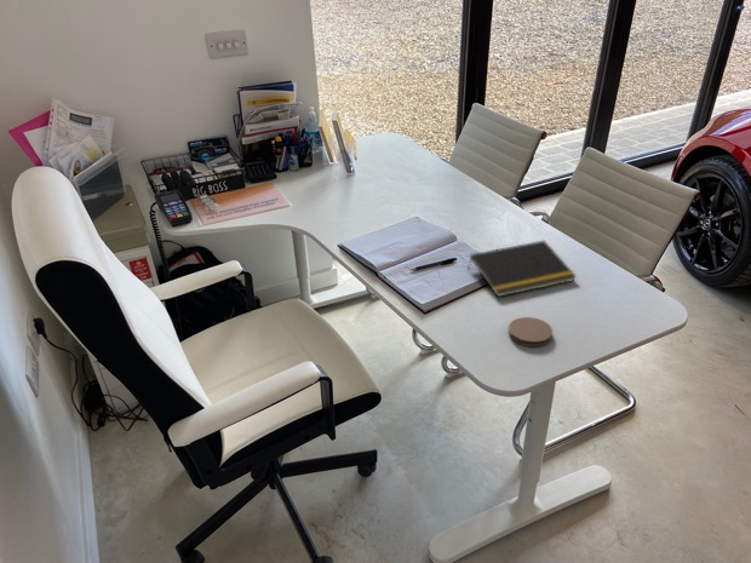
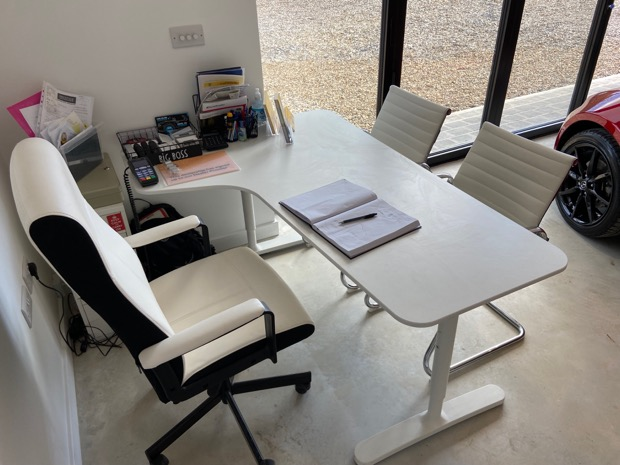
- notepad (522, 266)
- coaster (529, 331)
